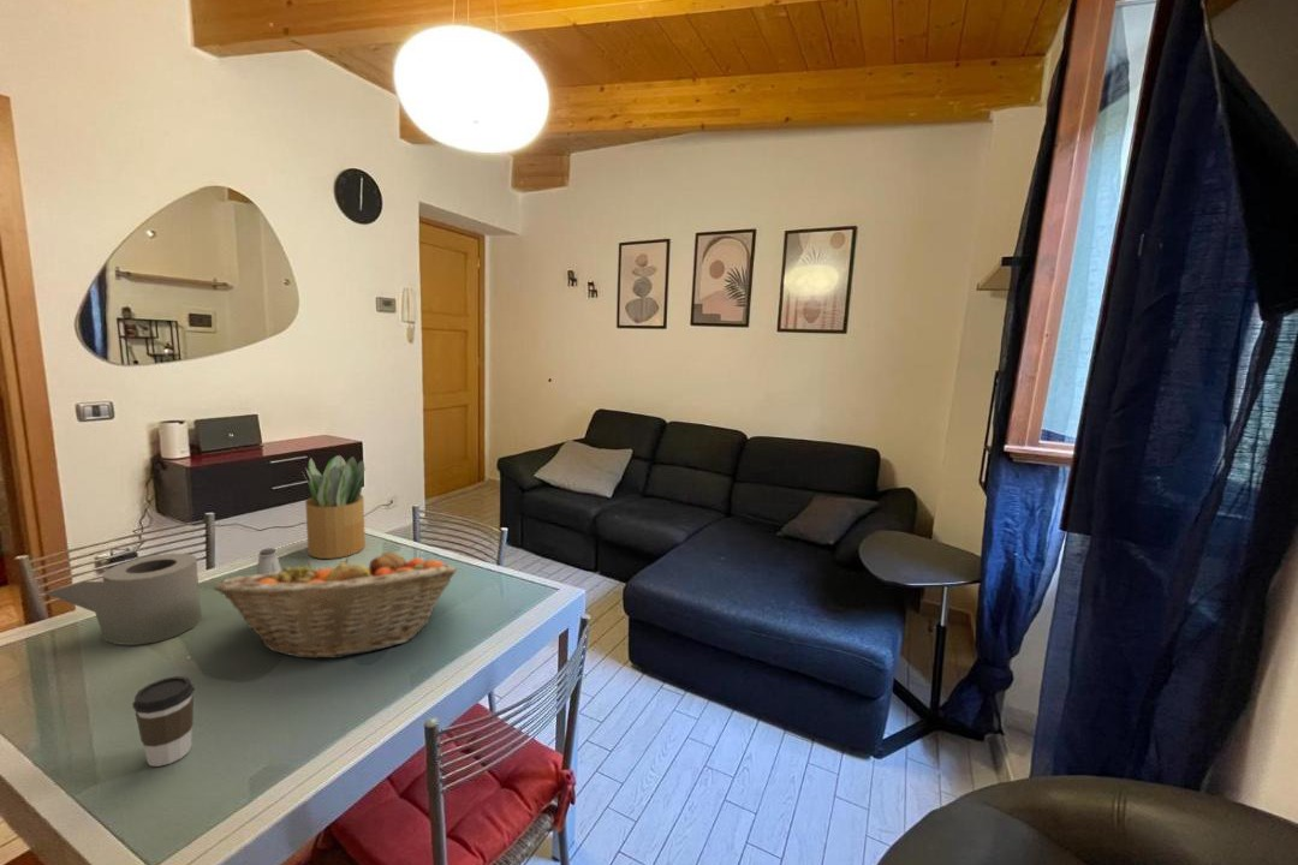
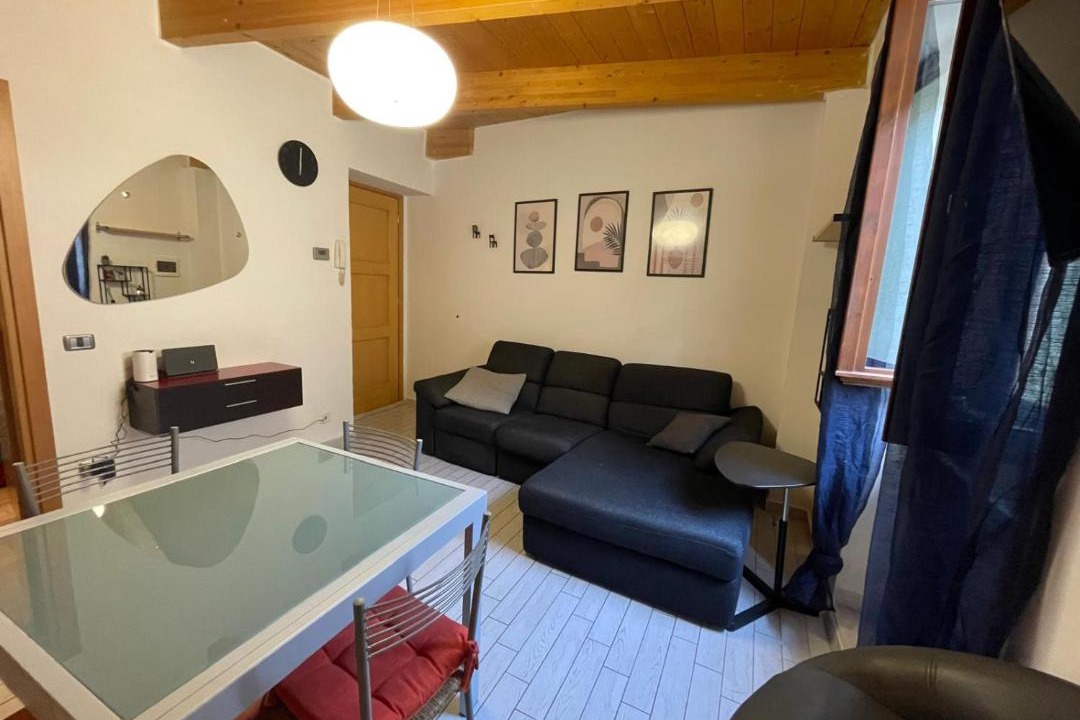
- toilet paper roll (130, 599)
- coffee cup (166, 721)
- fruit basket (346, 591)
- saltshaker (268, 567)
- potted plant (337, 503)
